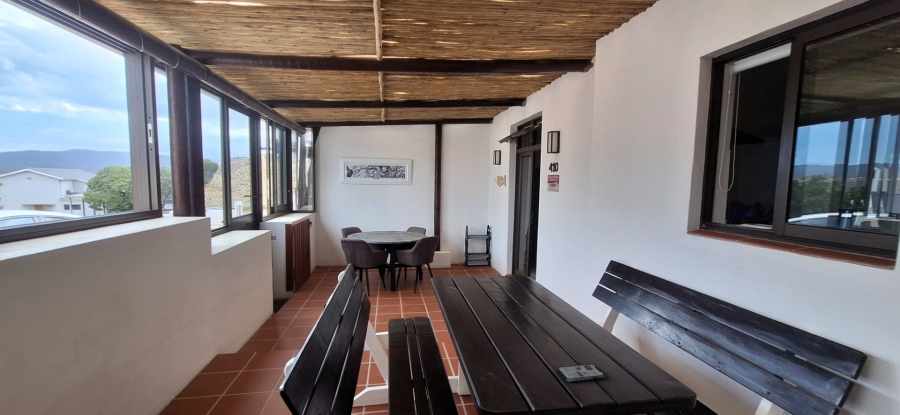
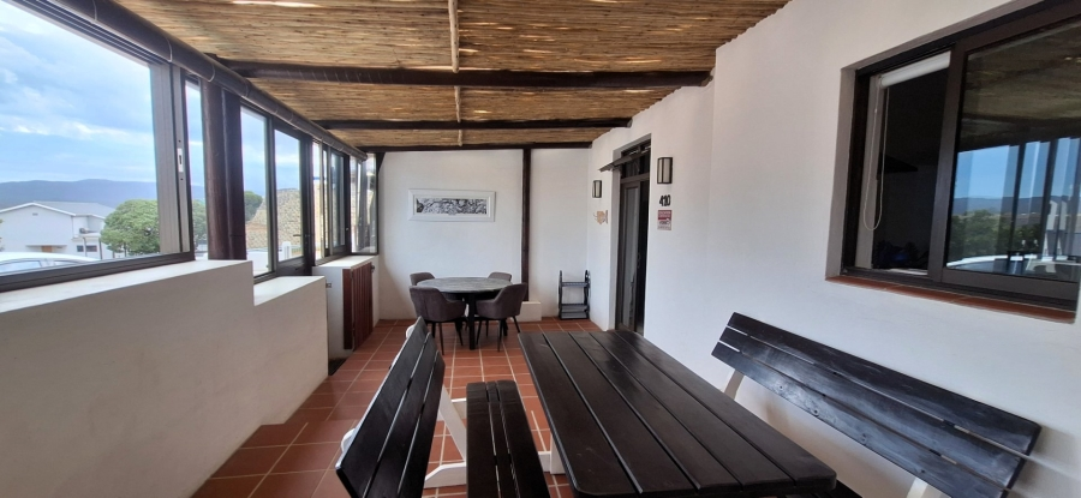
- phone case (580, 372)
